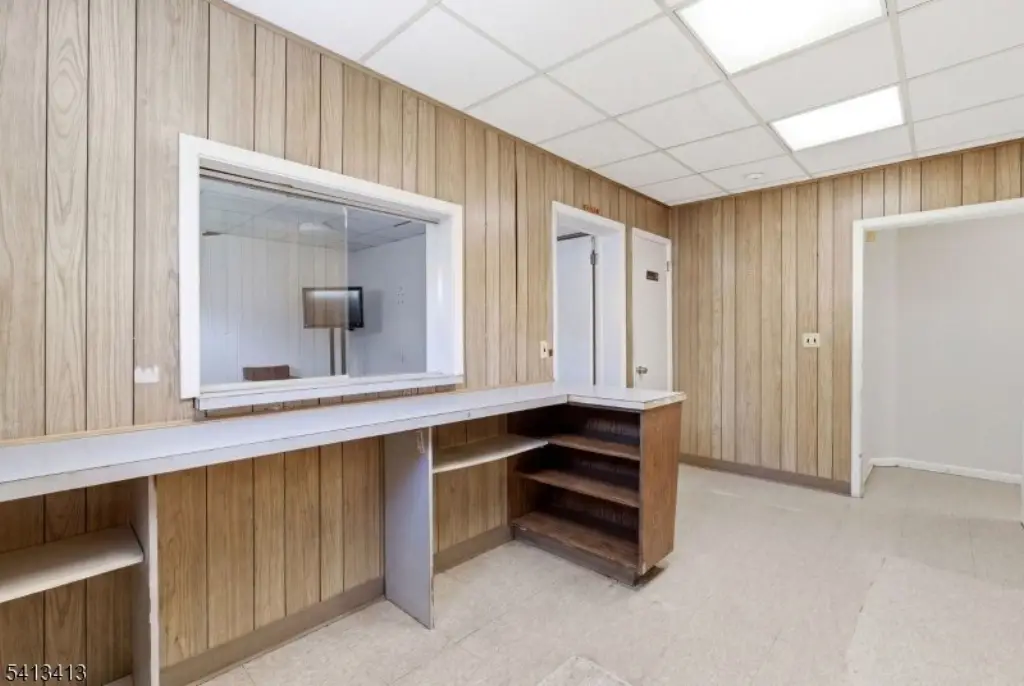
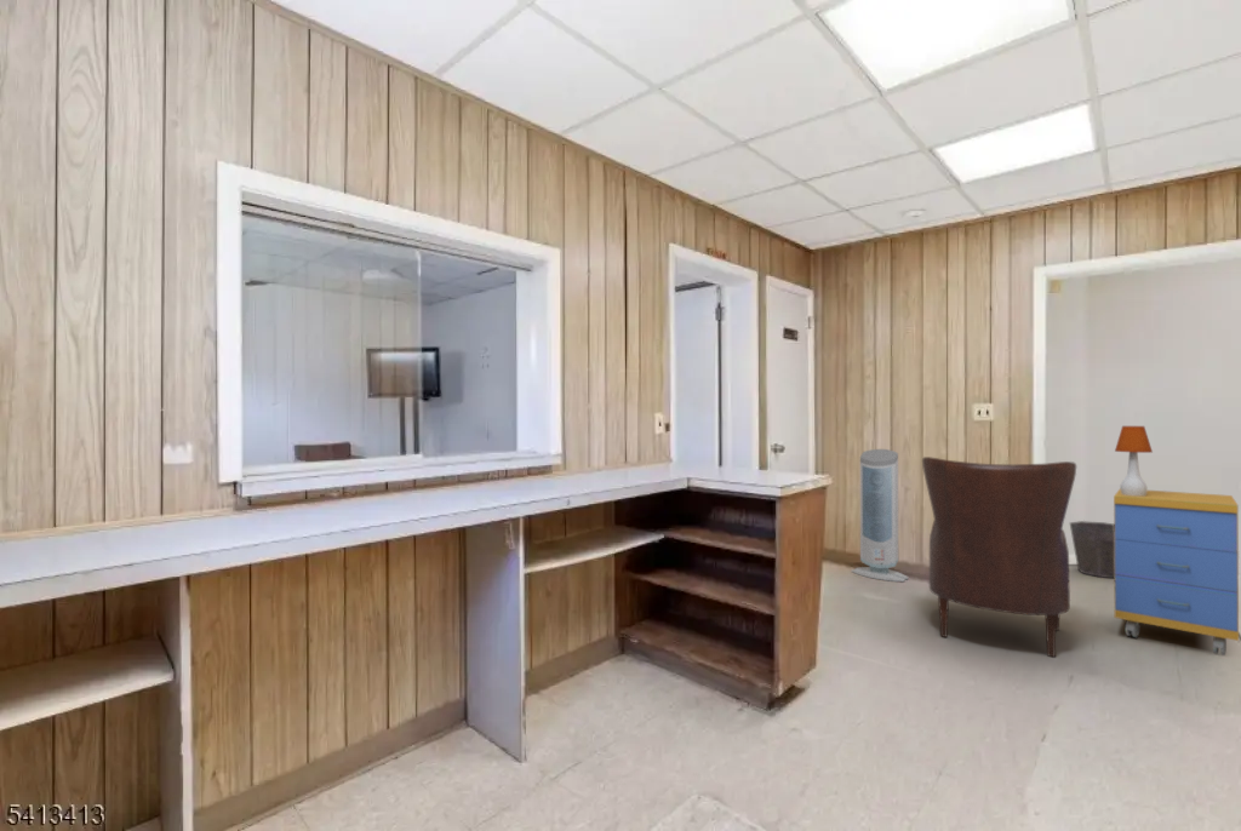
+ chair (995, 548)
+ waste bin (1100, 549)
+ storage cabinet (1173, 564)
+ table lamp (1133, 459)
+ air purifier (879, 511)
